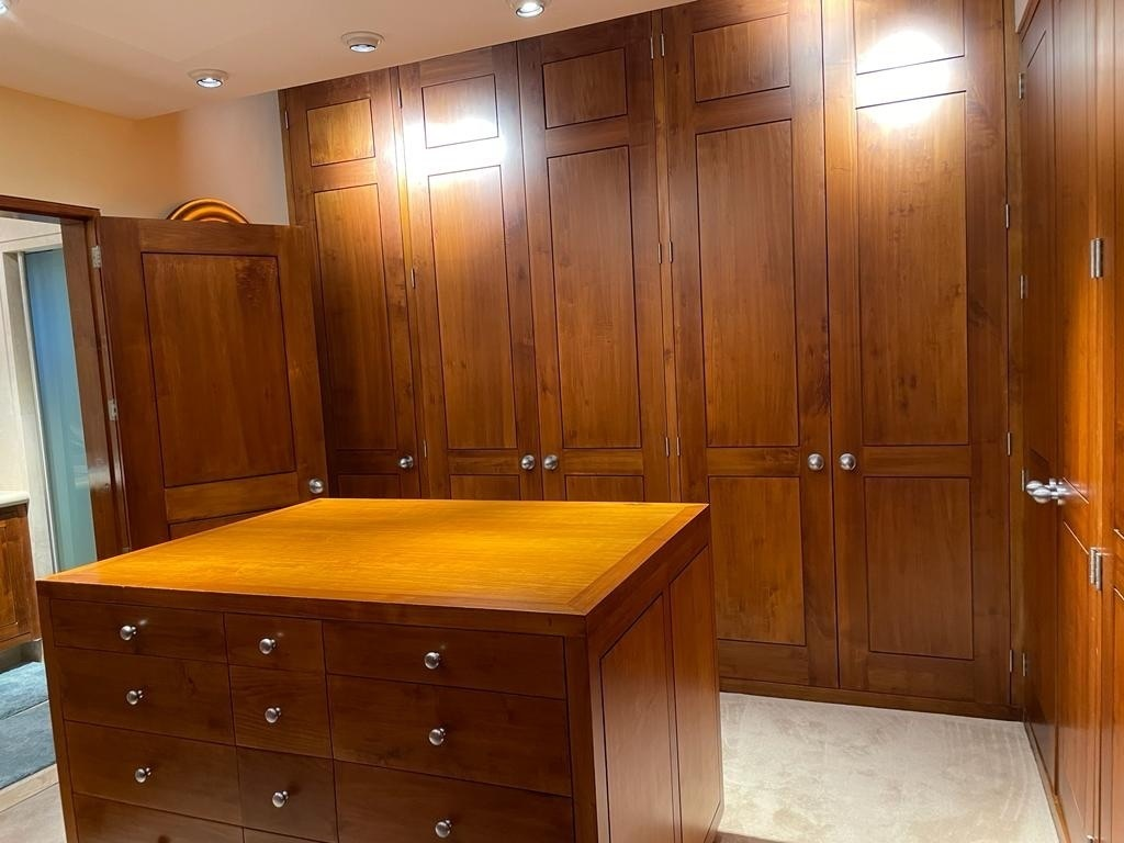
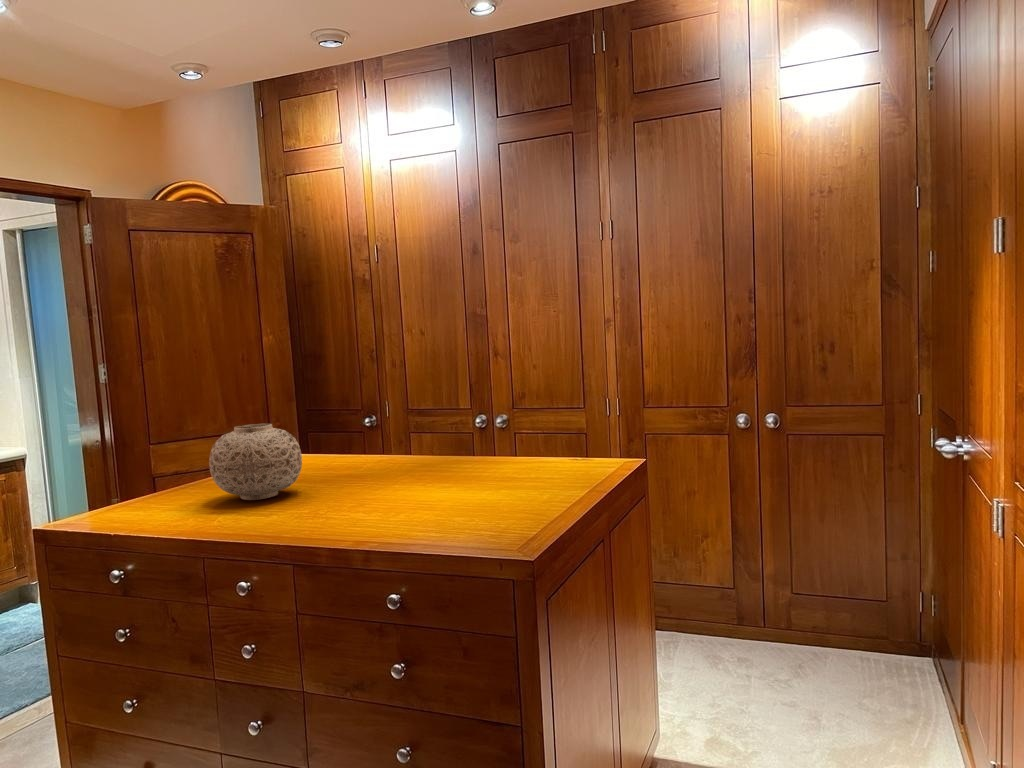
+ vase (256, 461)
